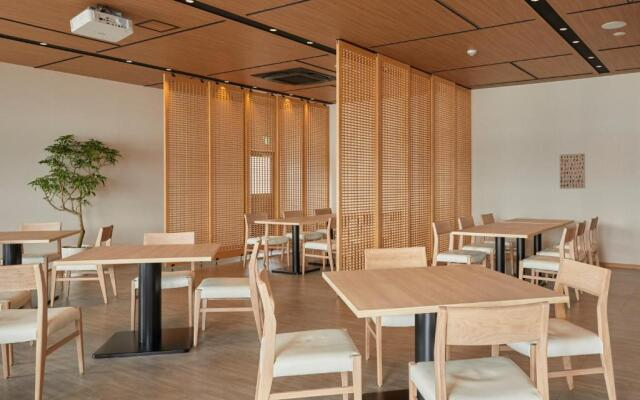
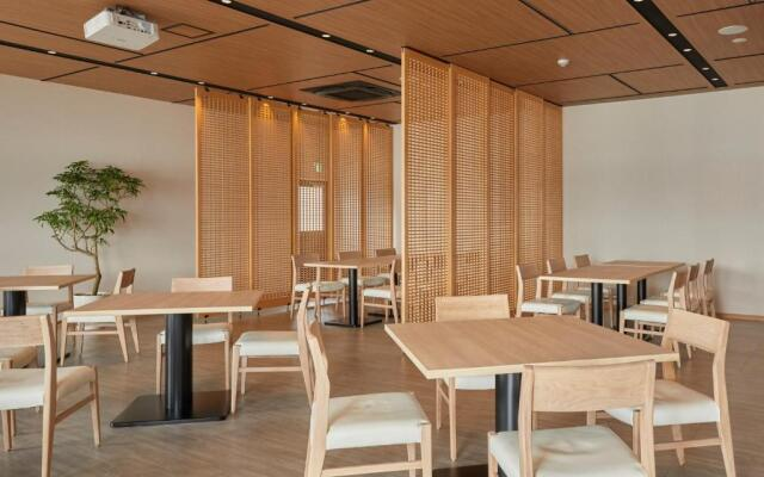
- wall art (572, 171)
